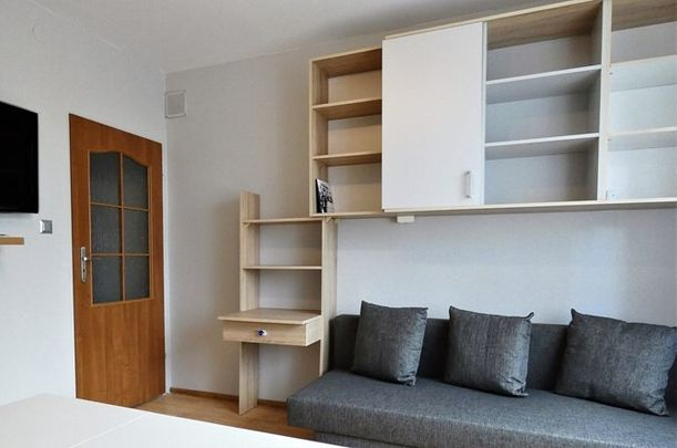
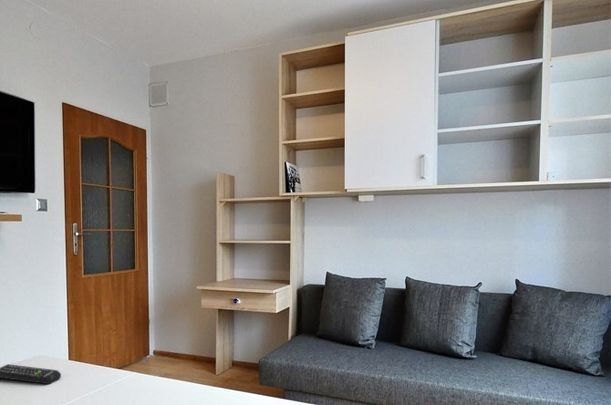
+ remote control (24, 374)
